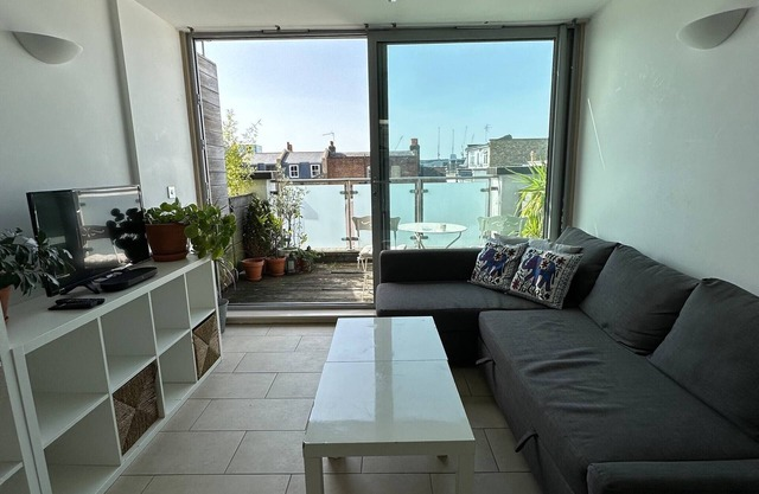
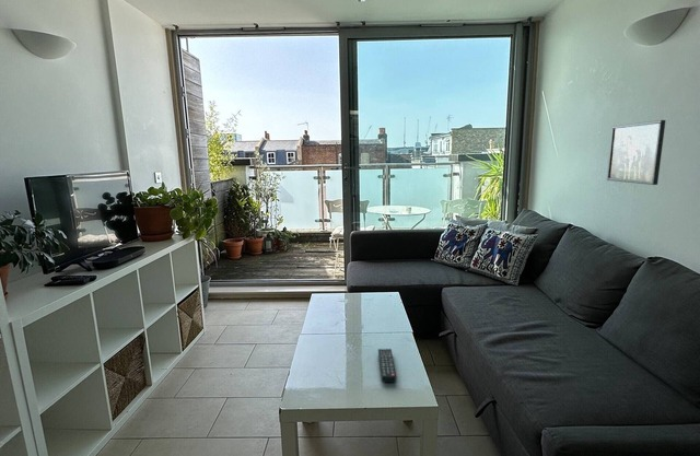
+ remote control (386, 363)
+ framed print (632, 153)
